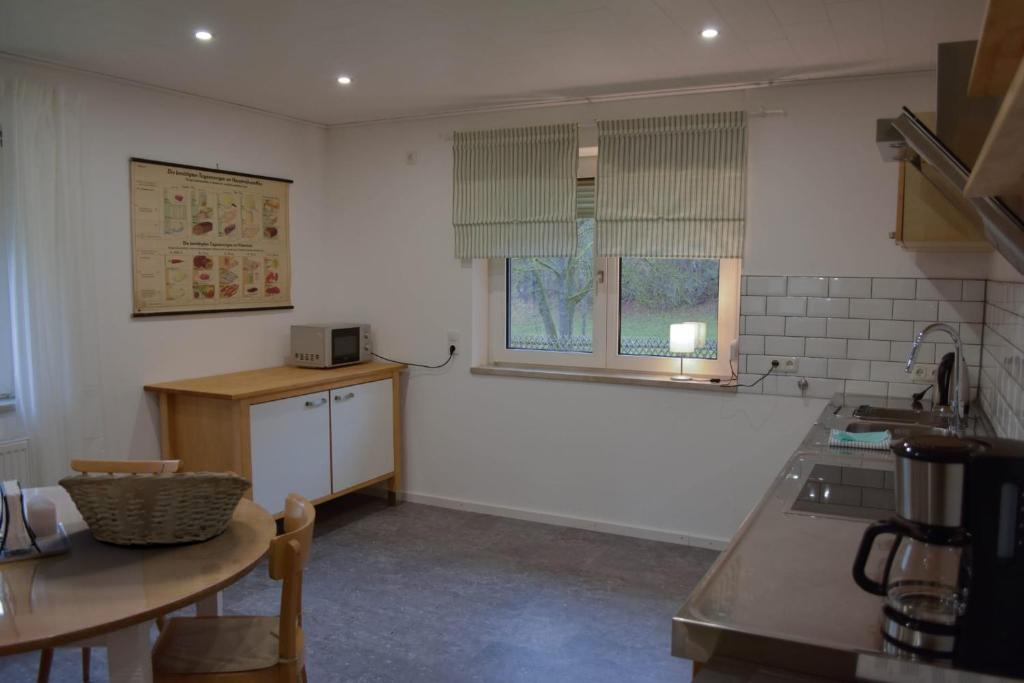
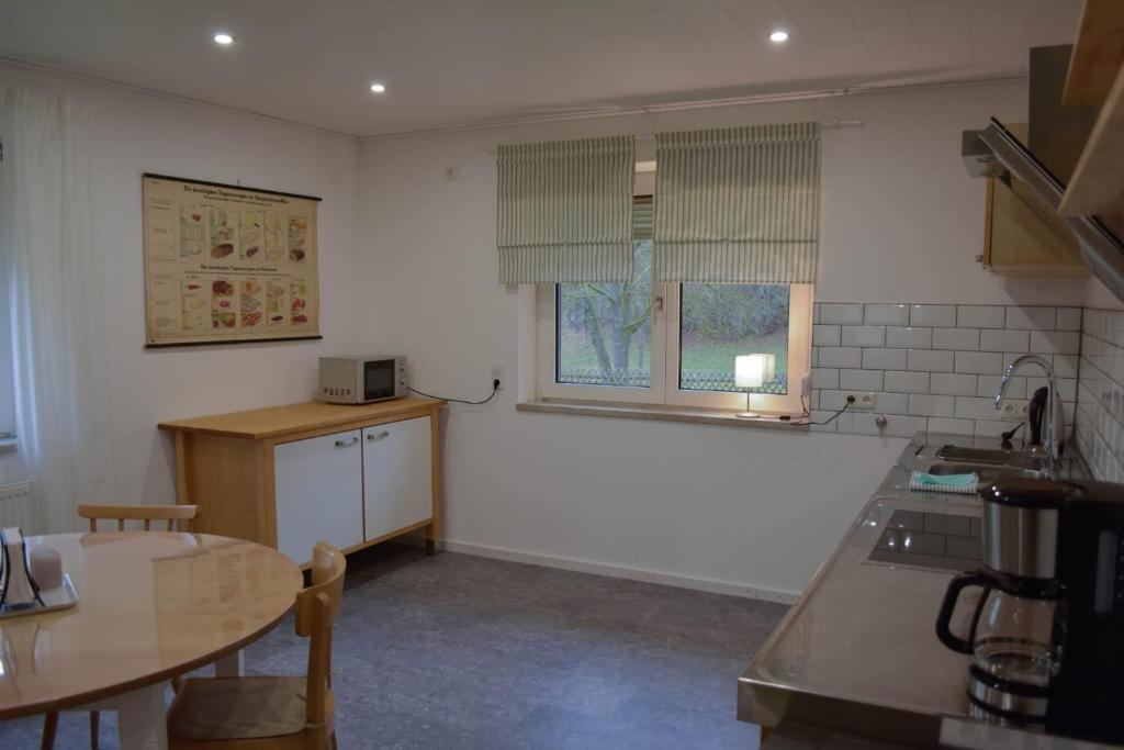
- fruit basket (158, 496)
